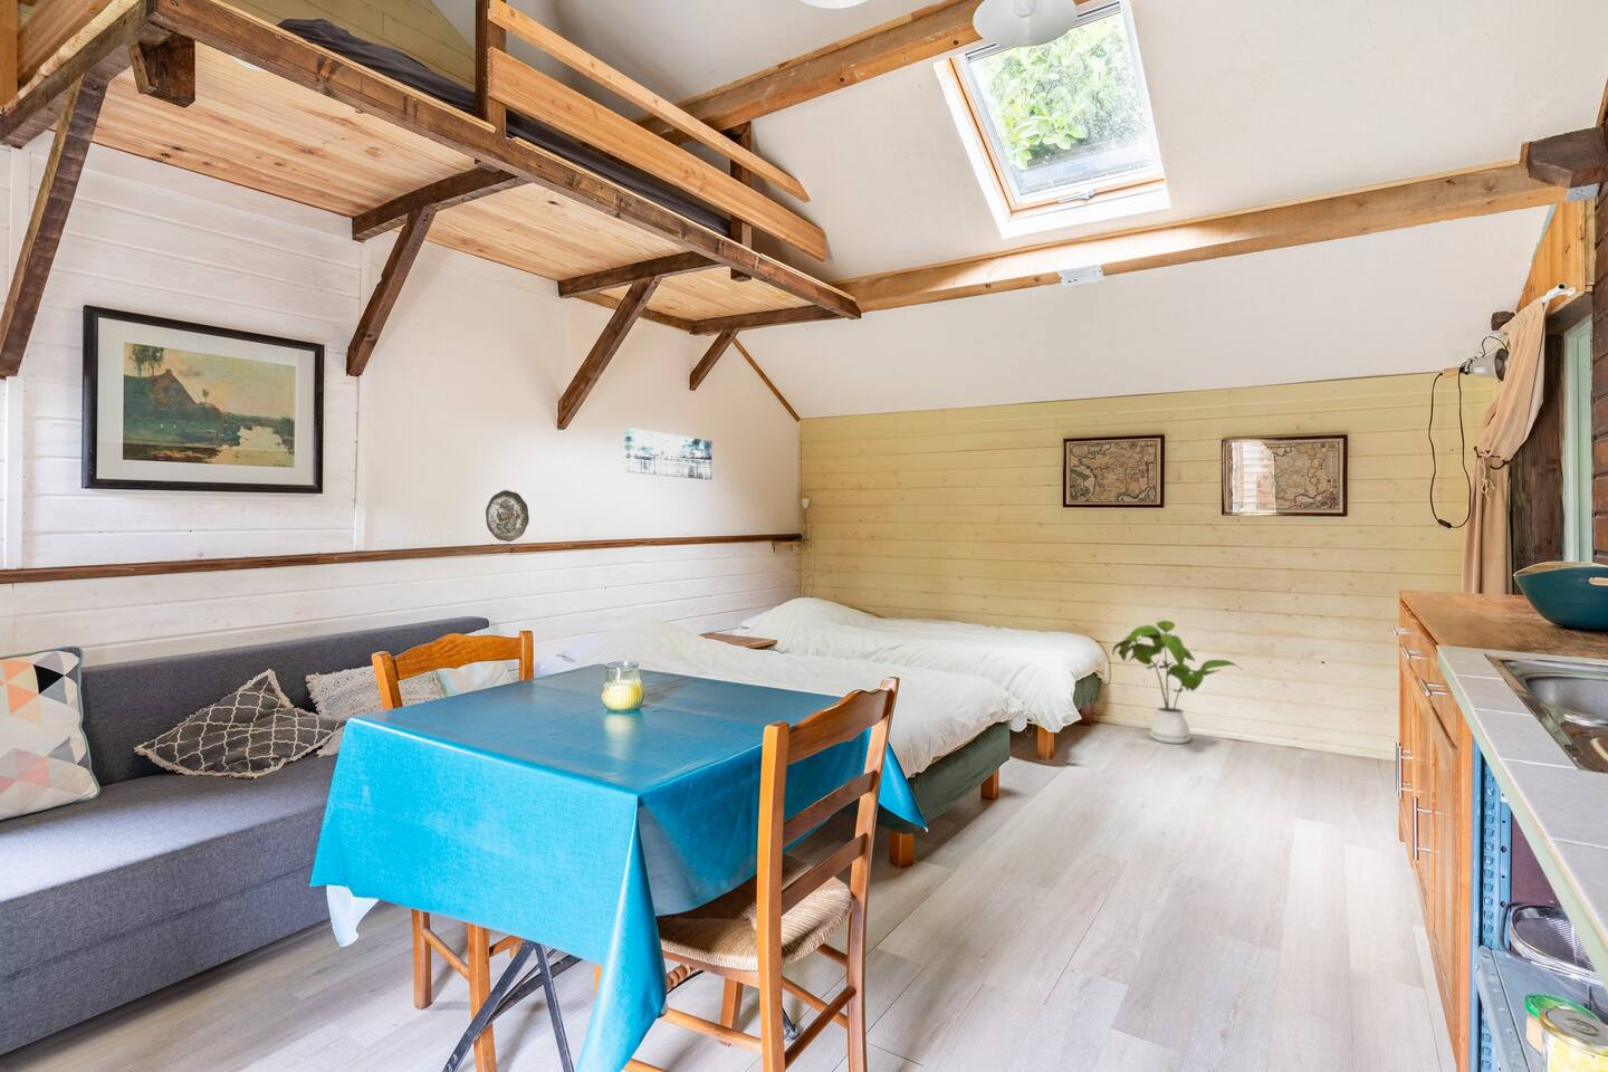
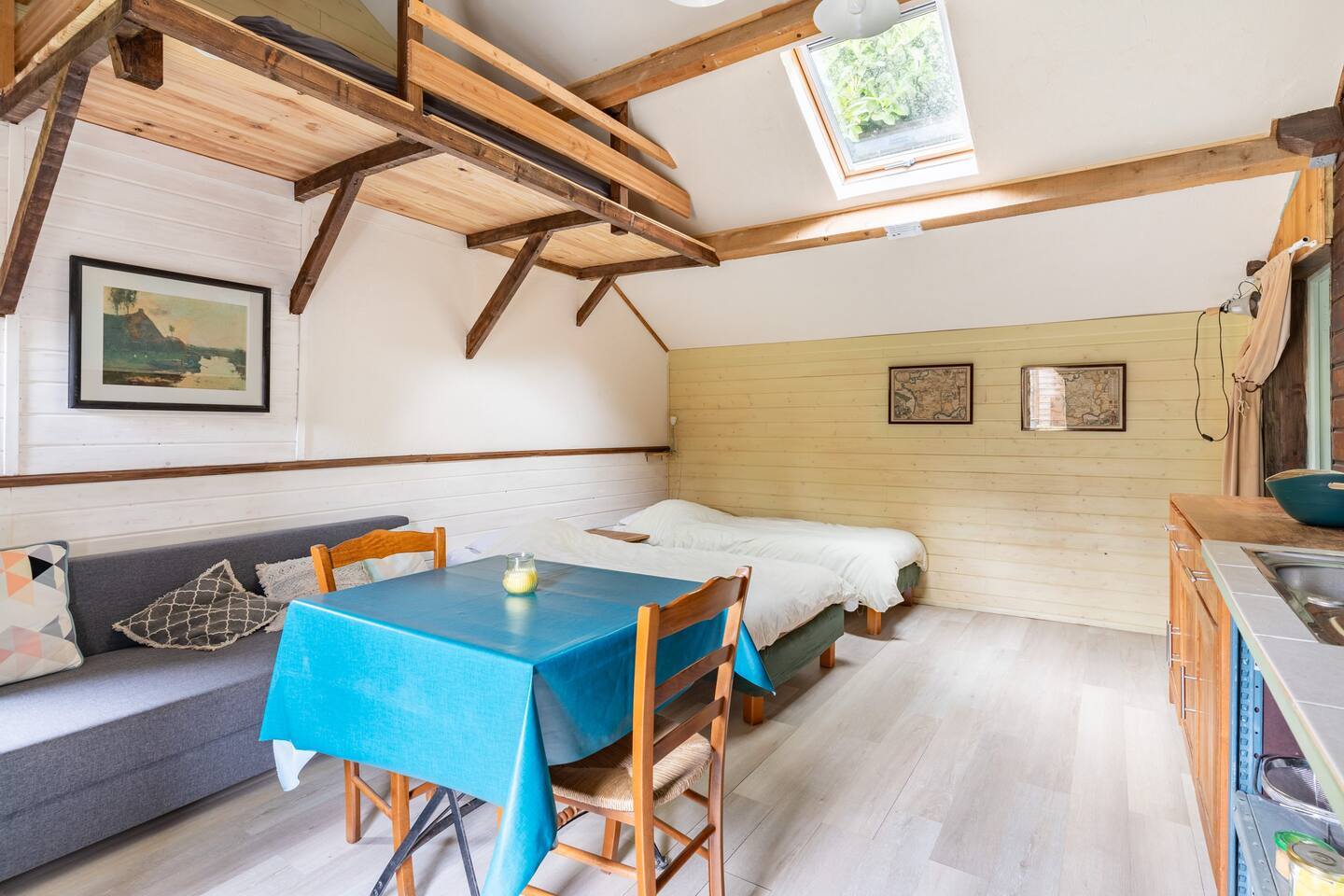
- wall art (670, 455)
- decorative plate (506, 516)
- house plant (1167, 682)
